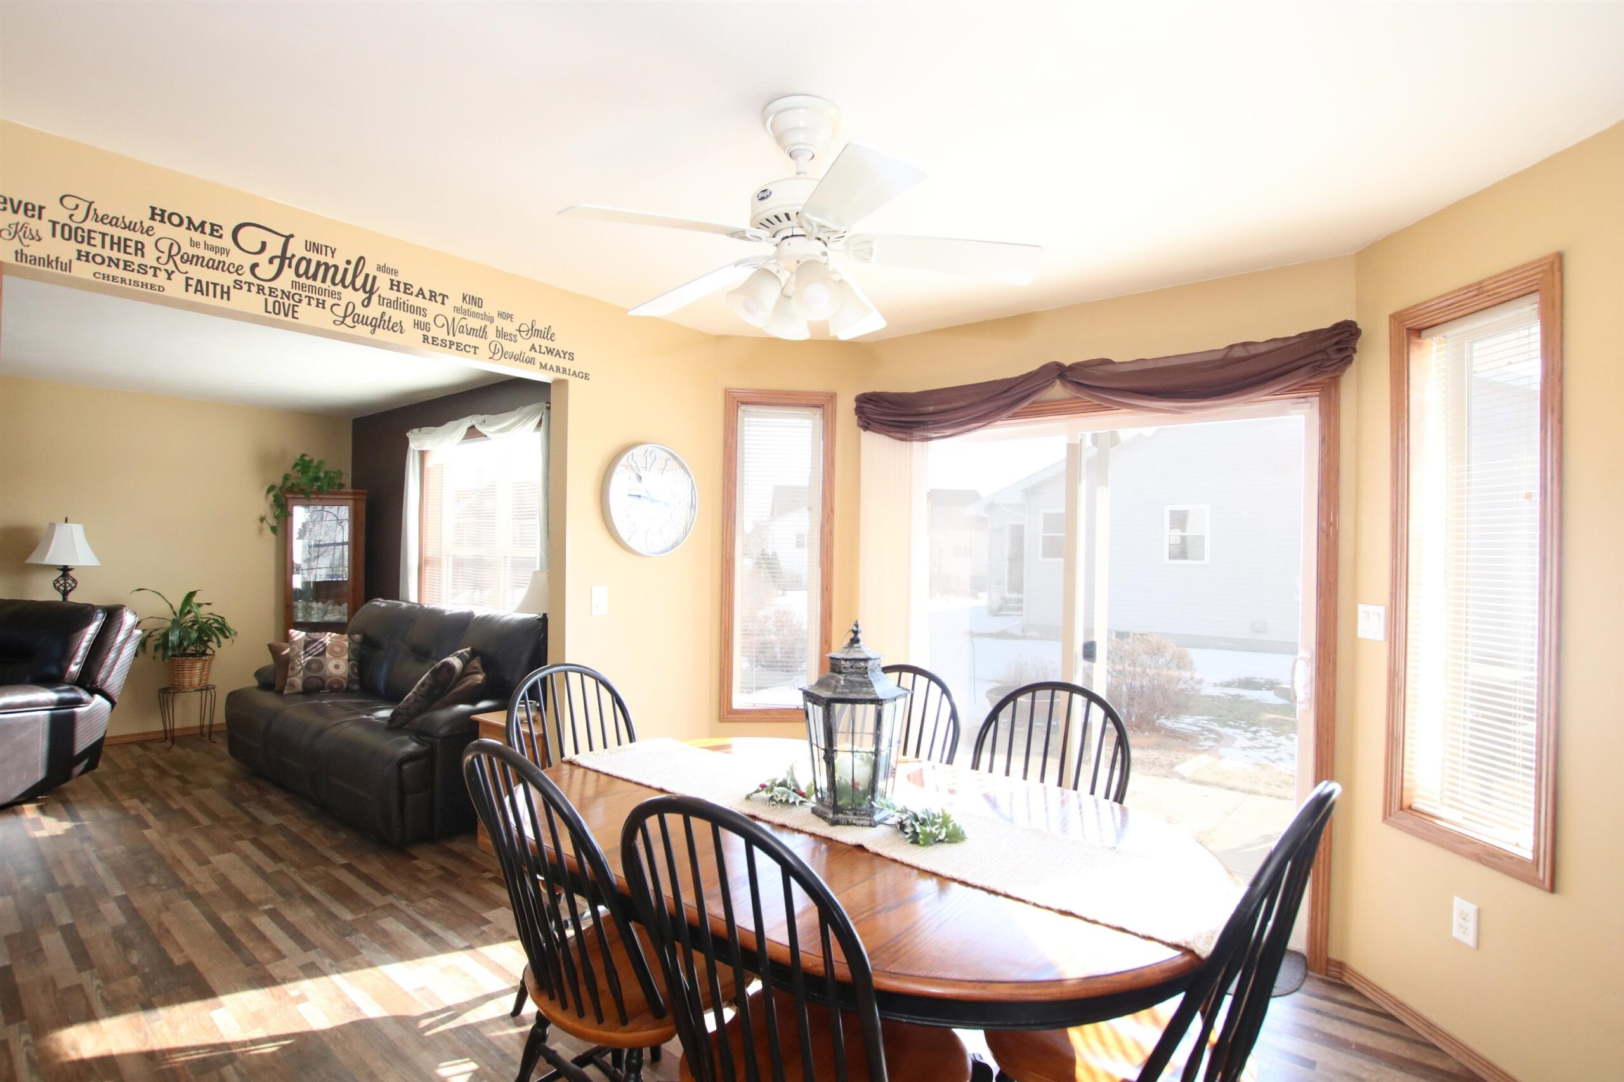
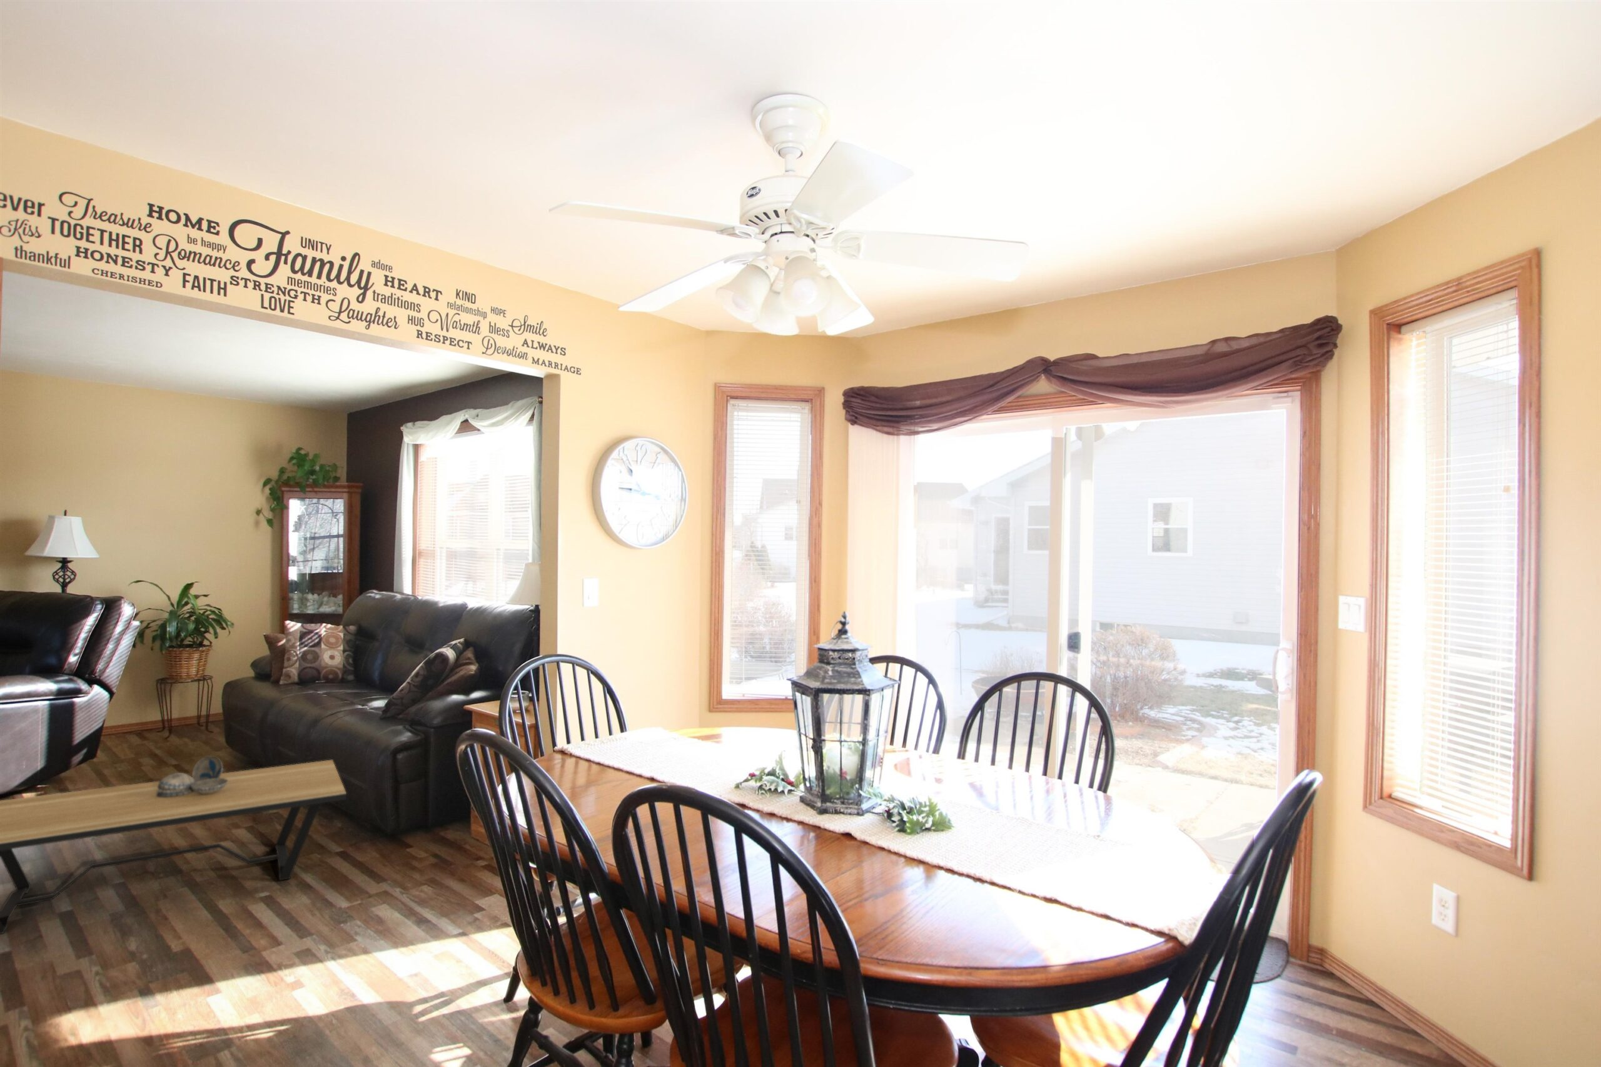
+ decorative bowl (194, 778)
+ coffee table (162, 851)
